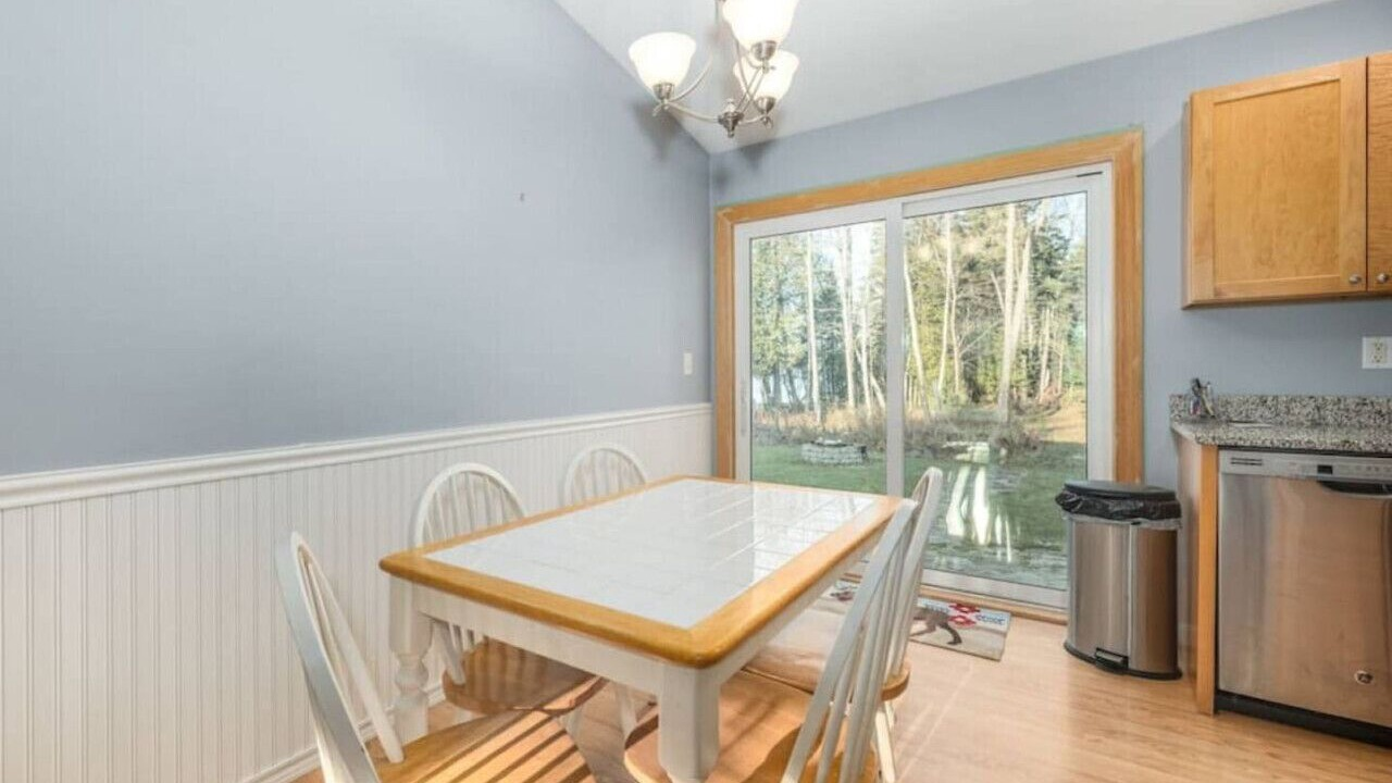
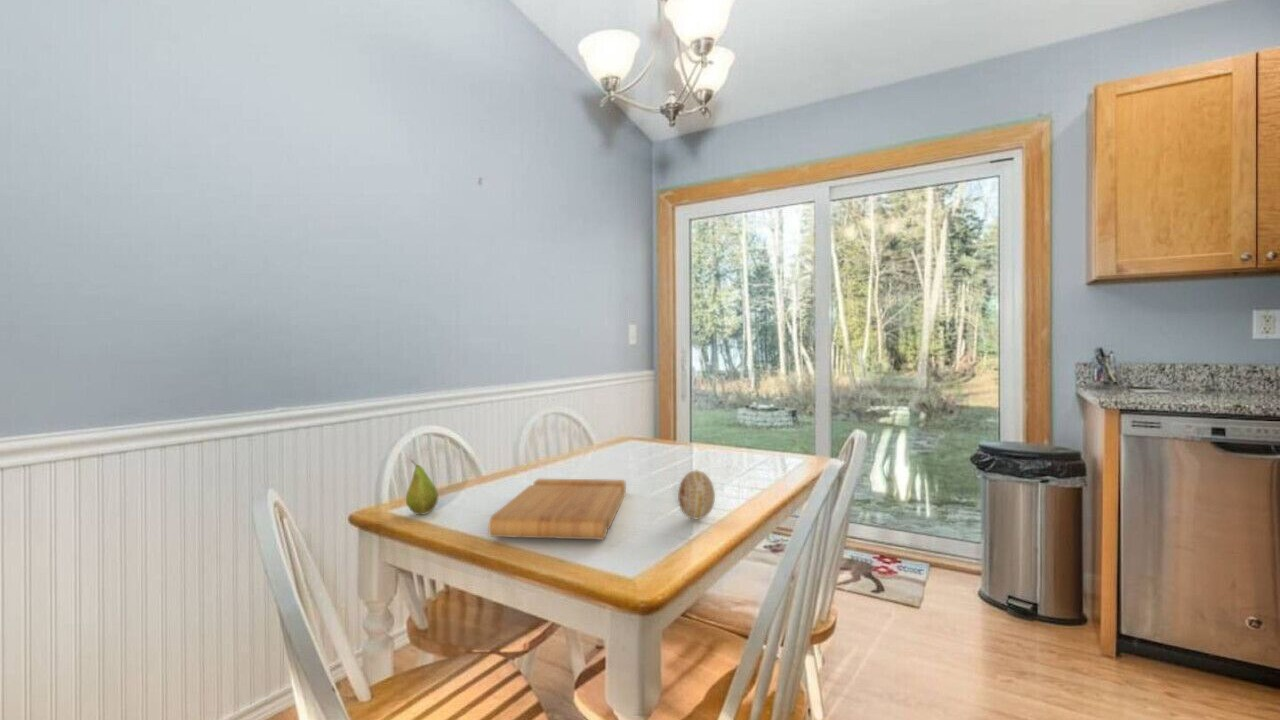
+ decorative egg (696, 494)
+ cutting board (566, 504)
+ fruit (422, 485)
